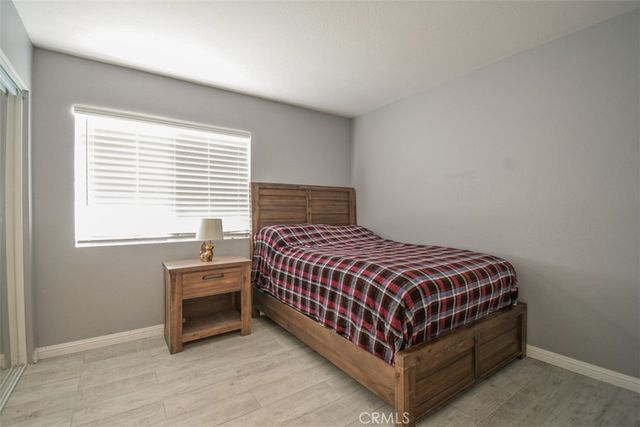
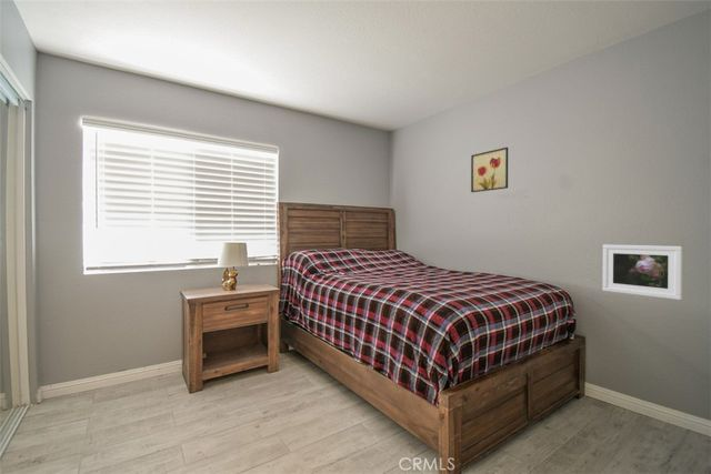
+ wall art (489, 171)
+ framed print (639, 270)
